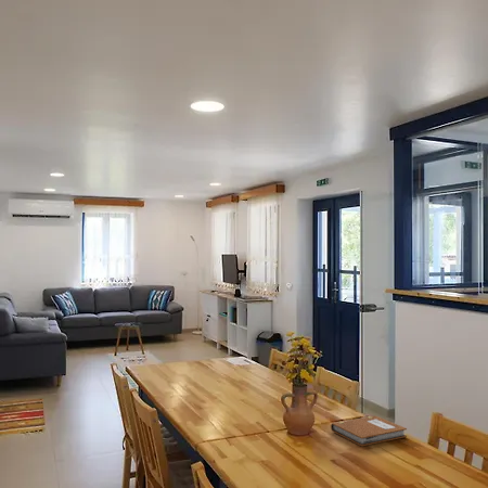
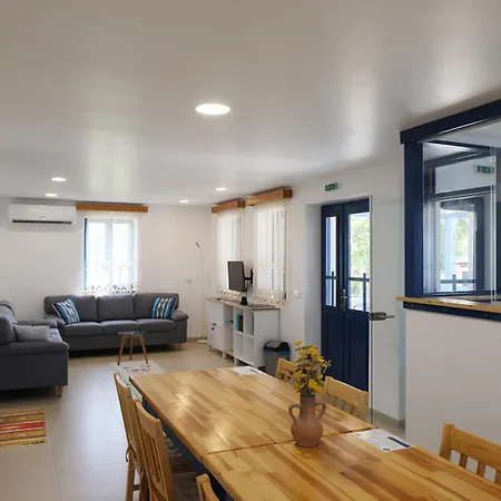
- notebook (369, 428)
